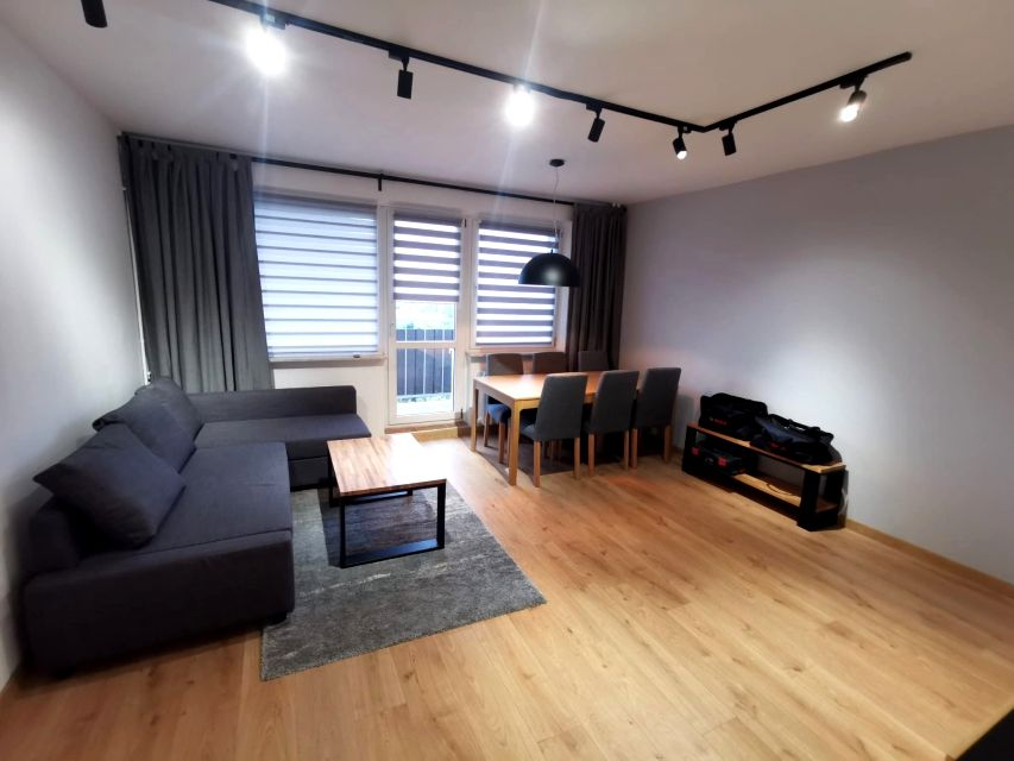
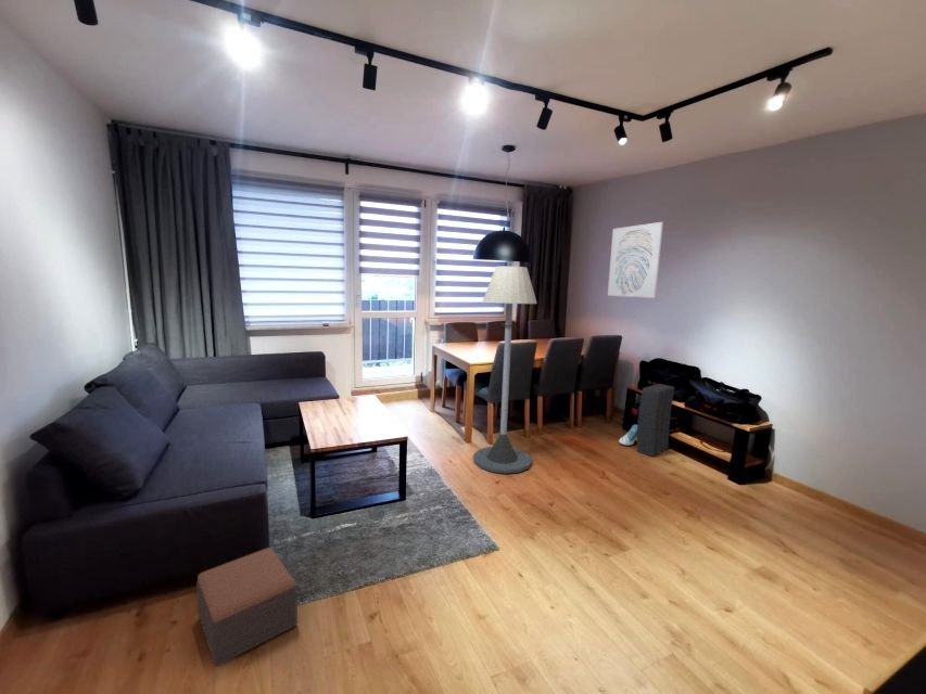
+ wall art (633, 261)
+ sneaker (631, 433)
+ footstool (246, 597)
+ speaker (655, 419)
+ floor lamp (506, 367)
